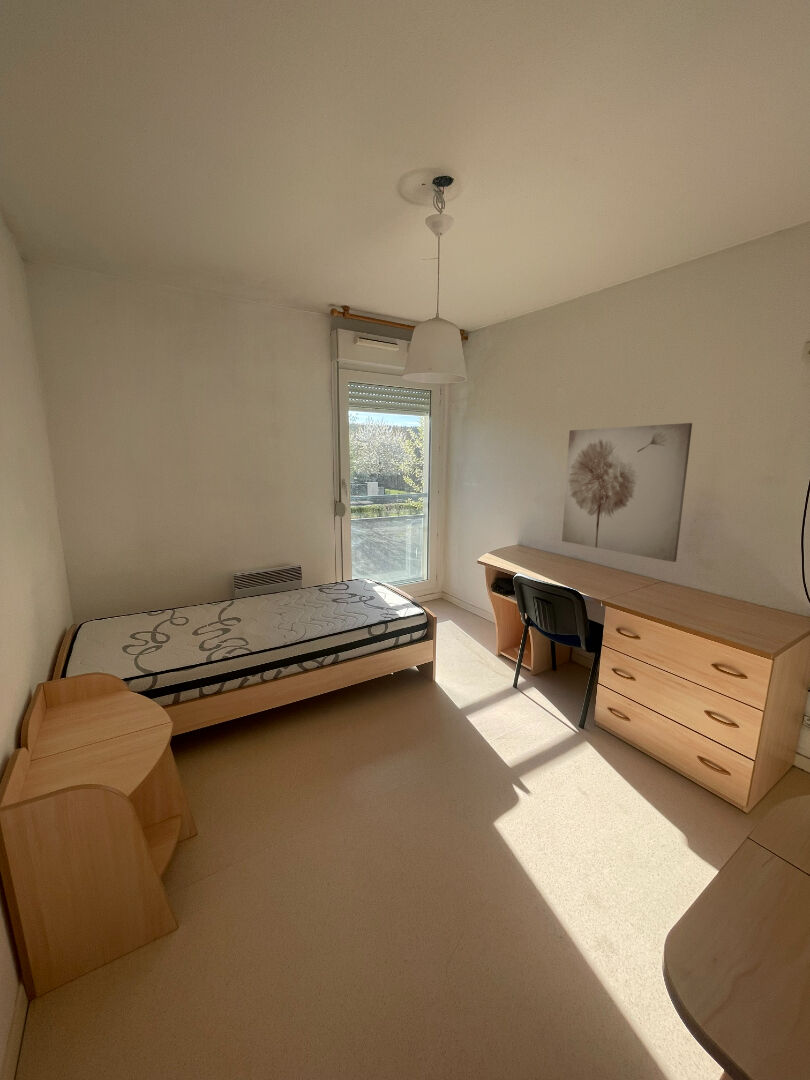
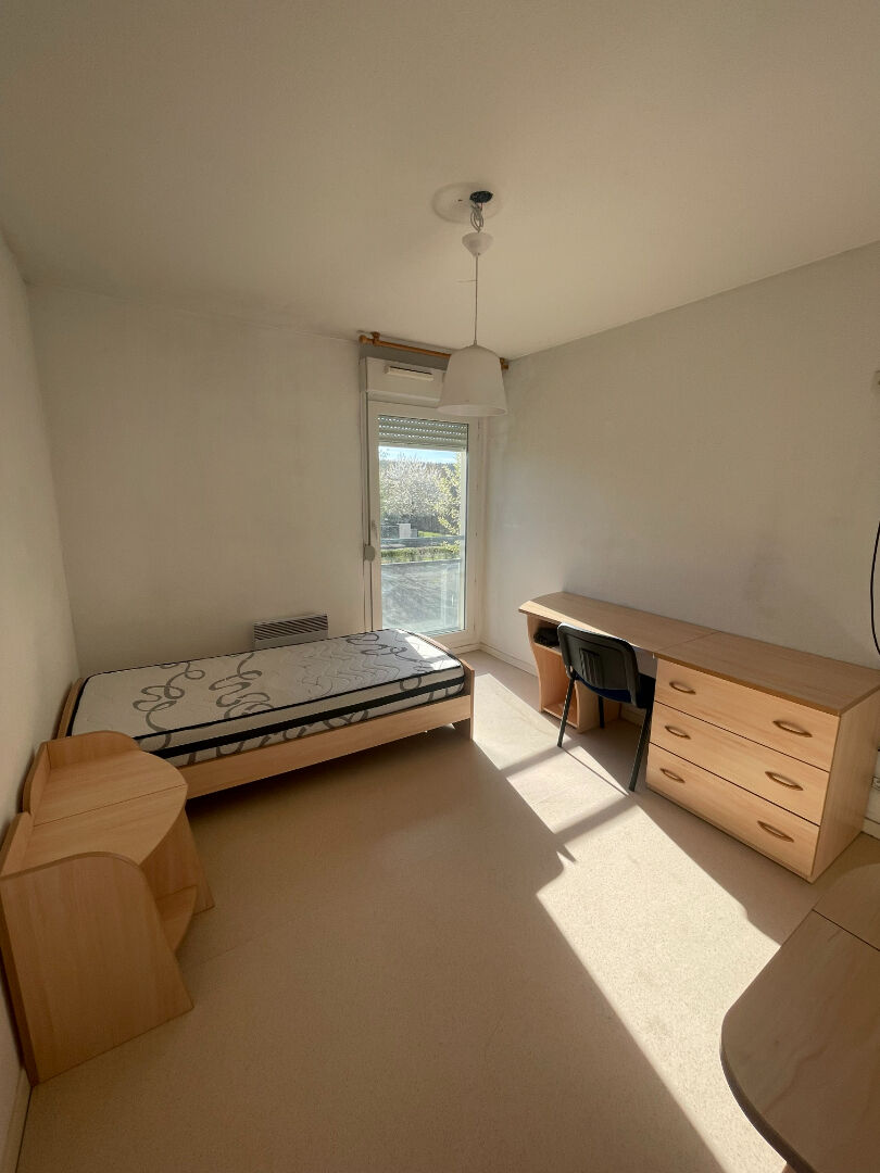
- wall art (618, 490)
